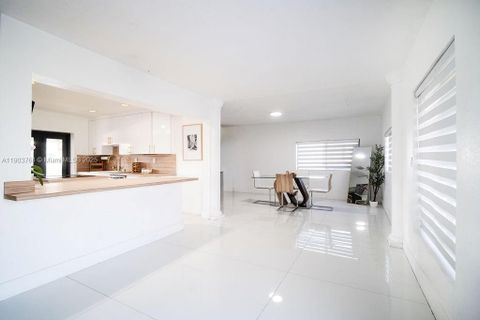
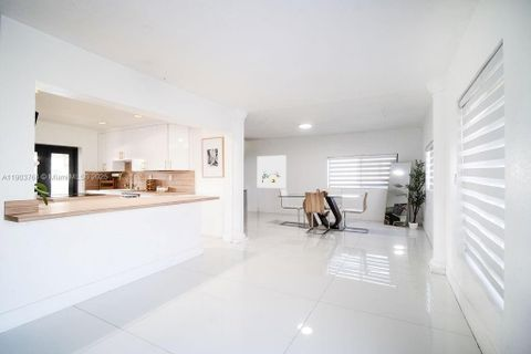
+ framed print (271, 171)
